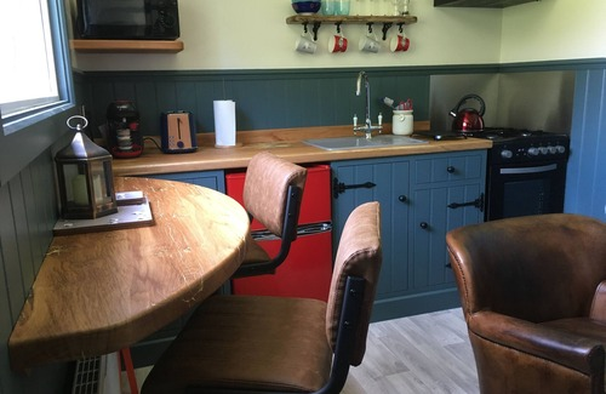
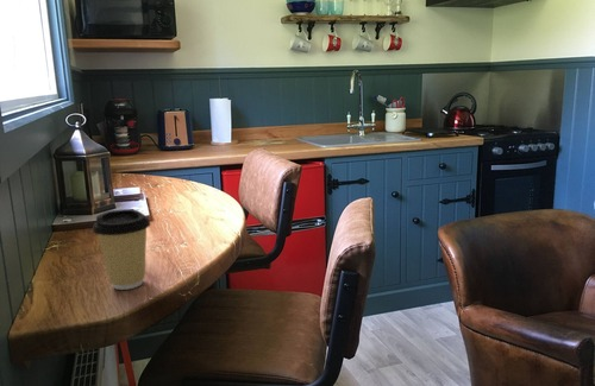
+ coffee cup (124, 249)
